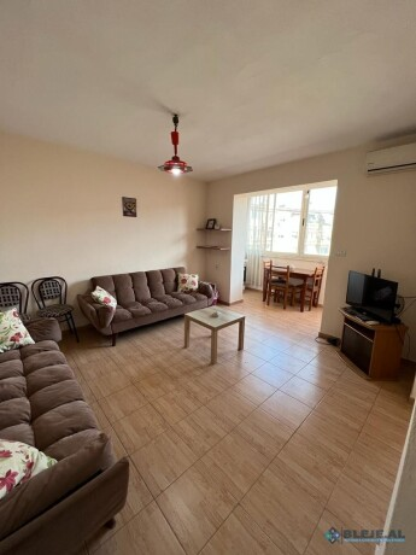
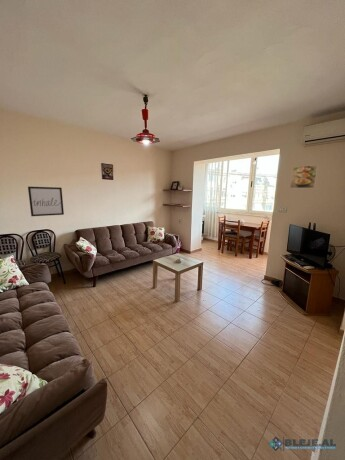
+ wall art (46, 201)
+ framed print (303, 177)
